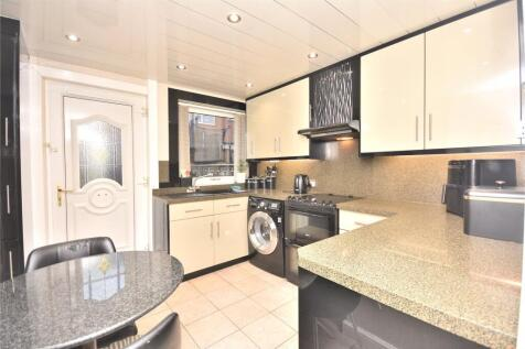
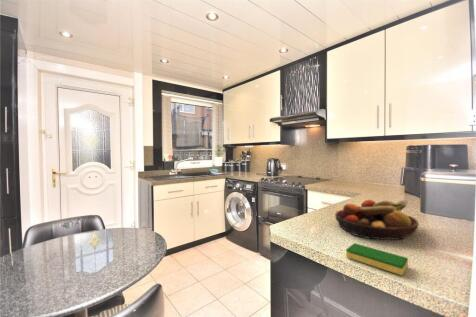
+ dish sponge (375, 257)
+ fruit bowl (373, 213)
